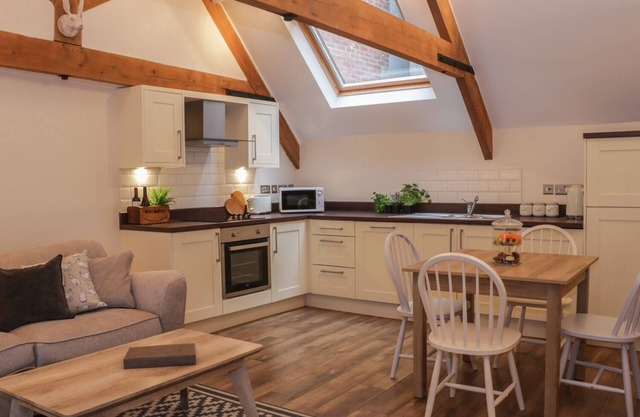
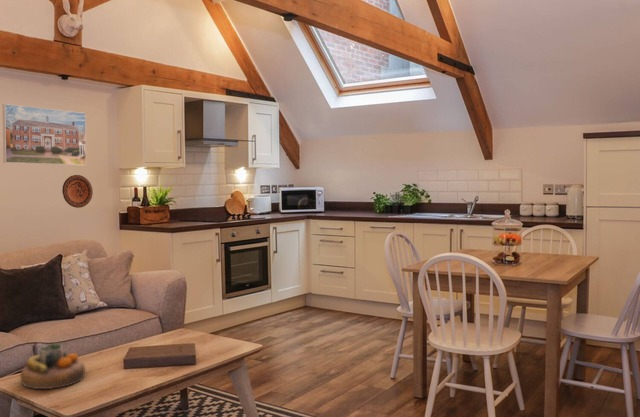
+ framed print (46, 136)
+ decorative bowl (53, 361)
+ decorative plate (77, 191)
